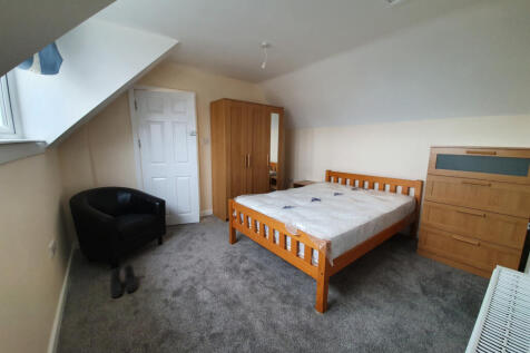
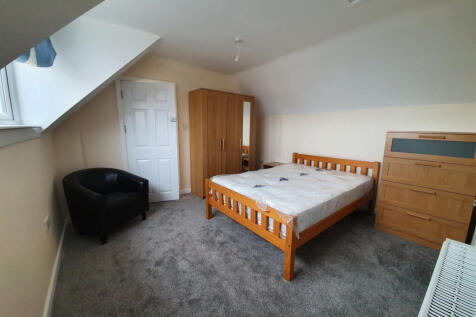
- boots (125, 278)
